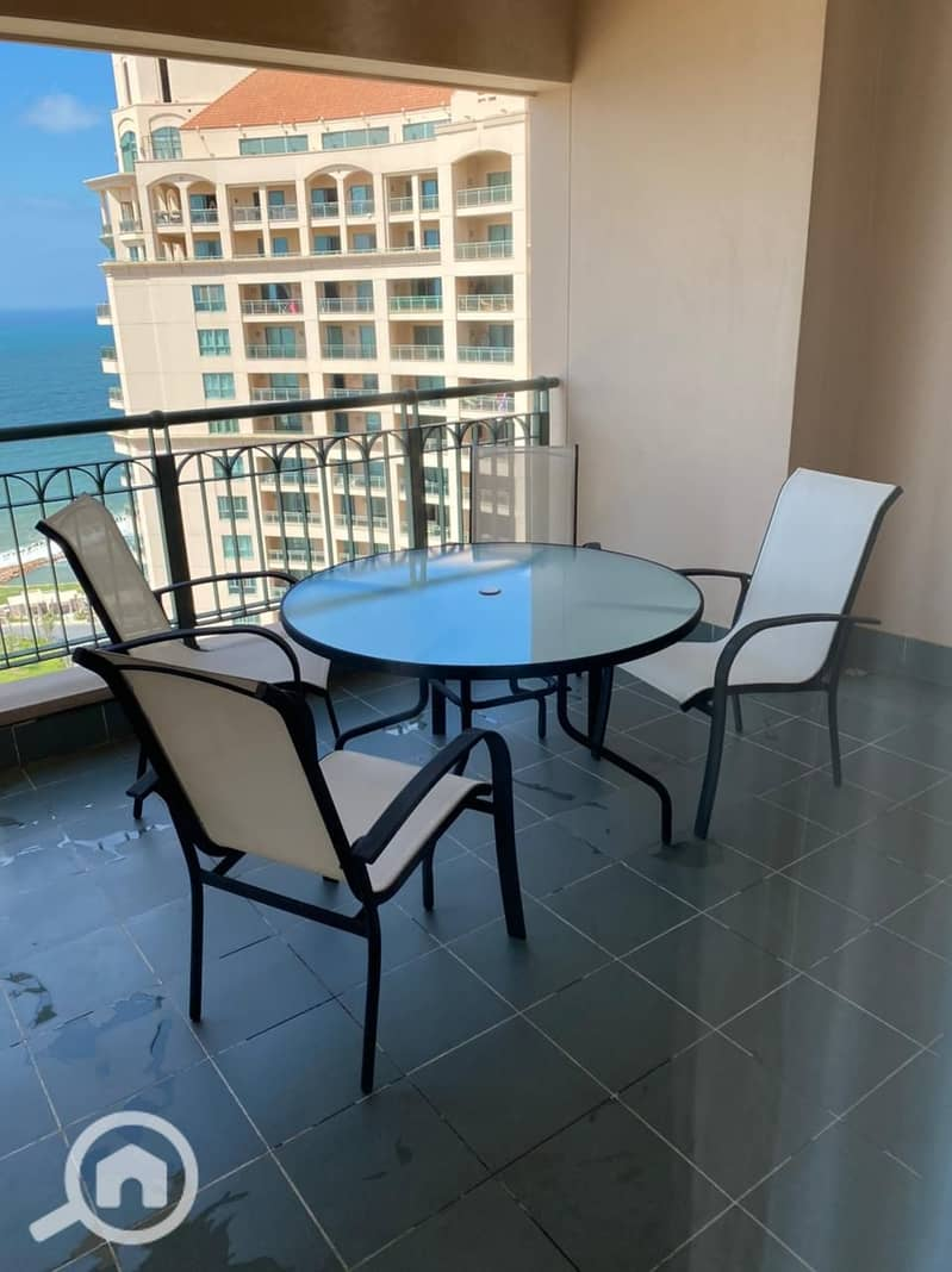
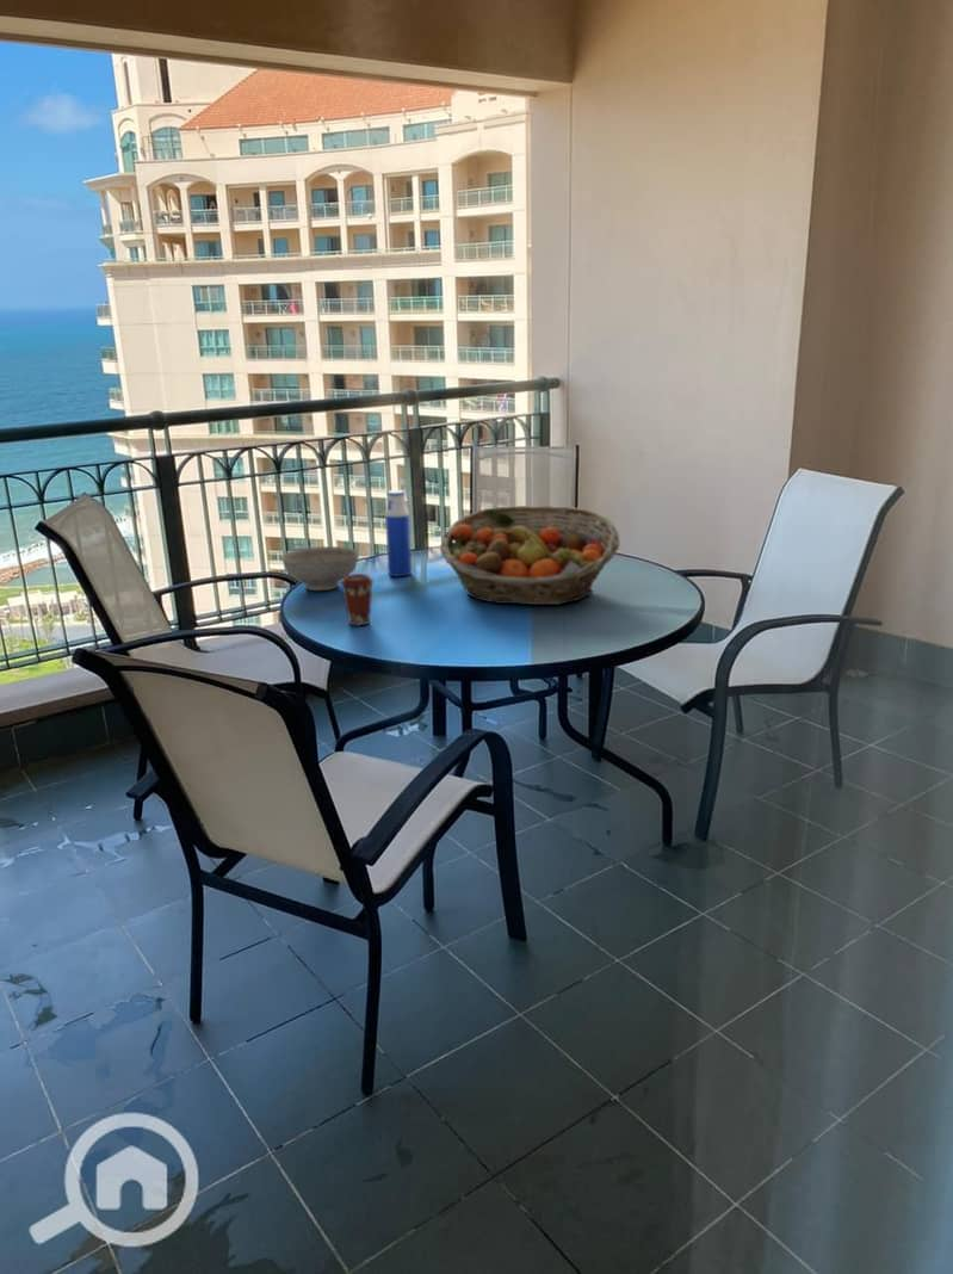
+ water bottle (397, 533)
+ coffee cup (358, 599)
+ fruit basket (528, 553)
+ decorative bowl (321, 570)
